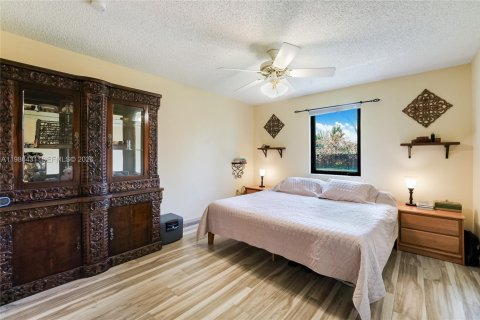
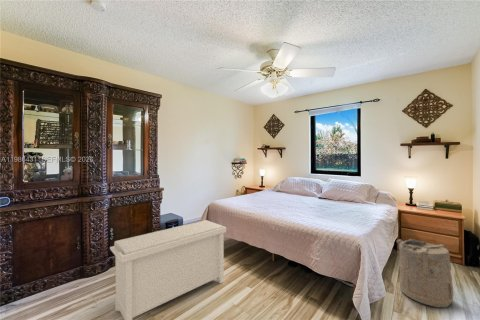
+ laundry hamper (426, 268)
+ bench (174, 263)
